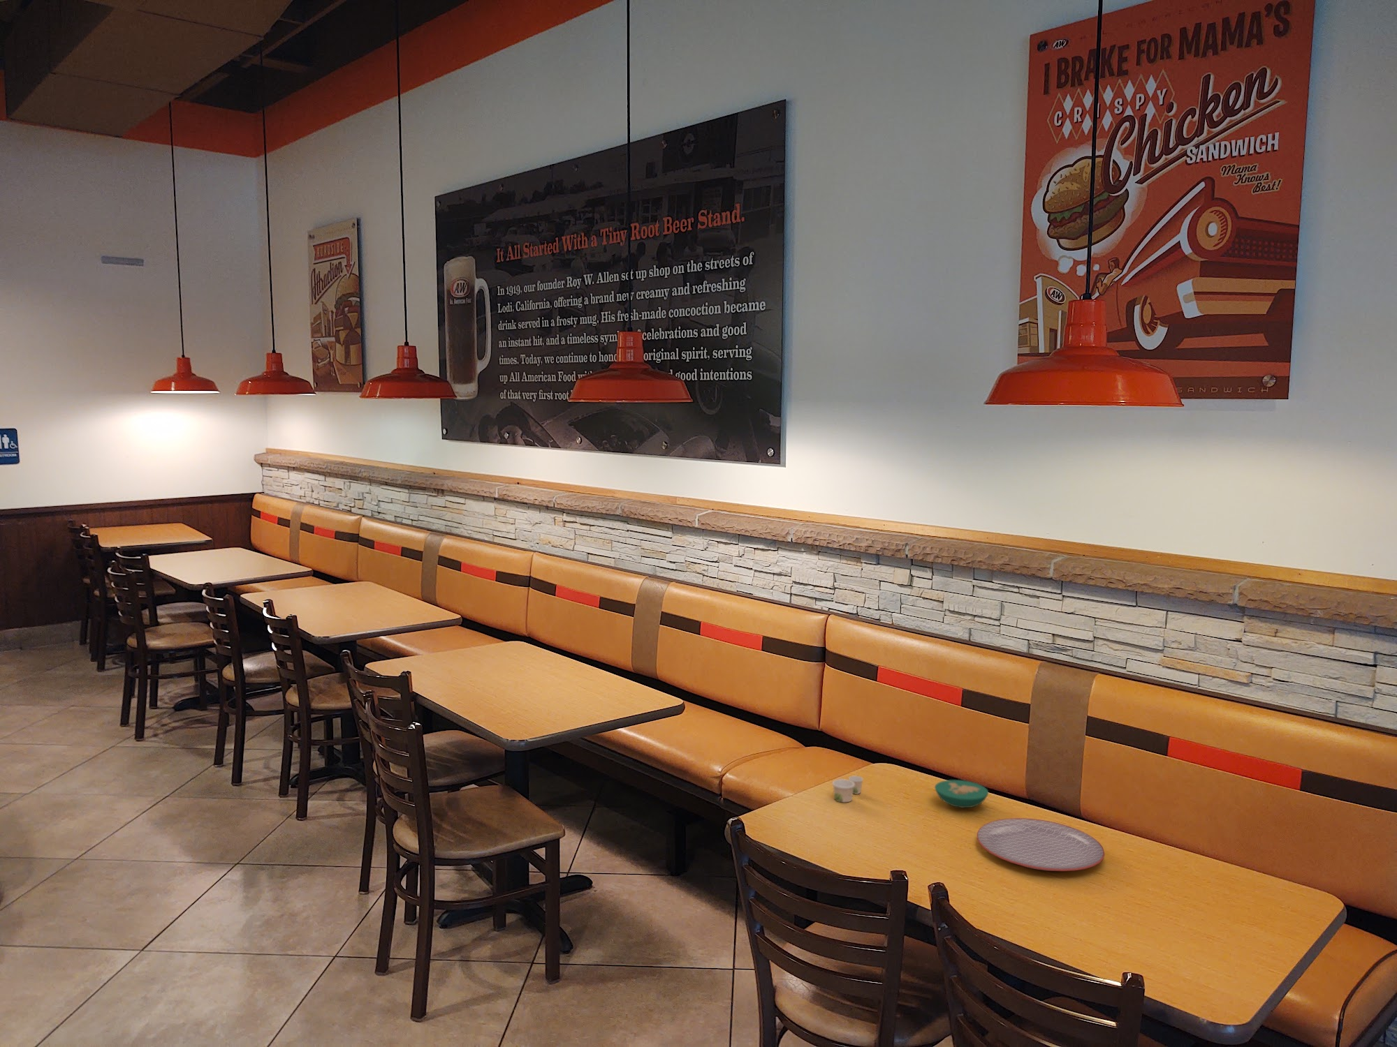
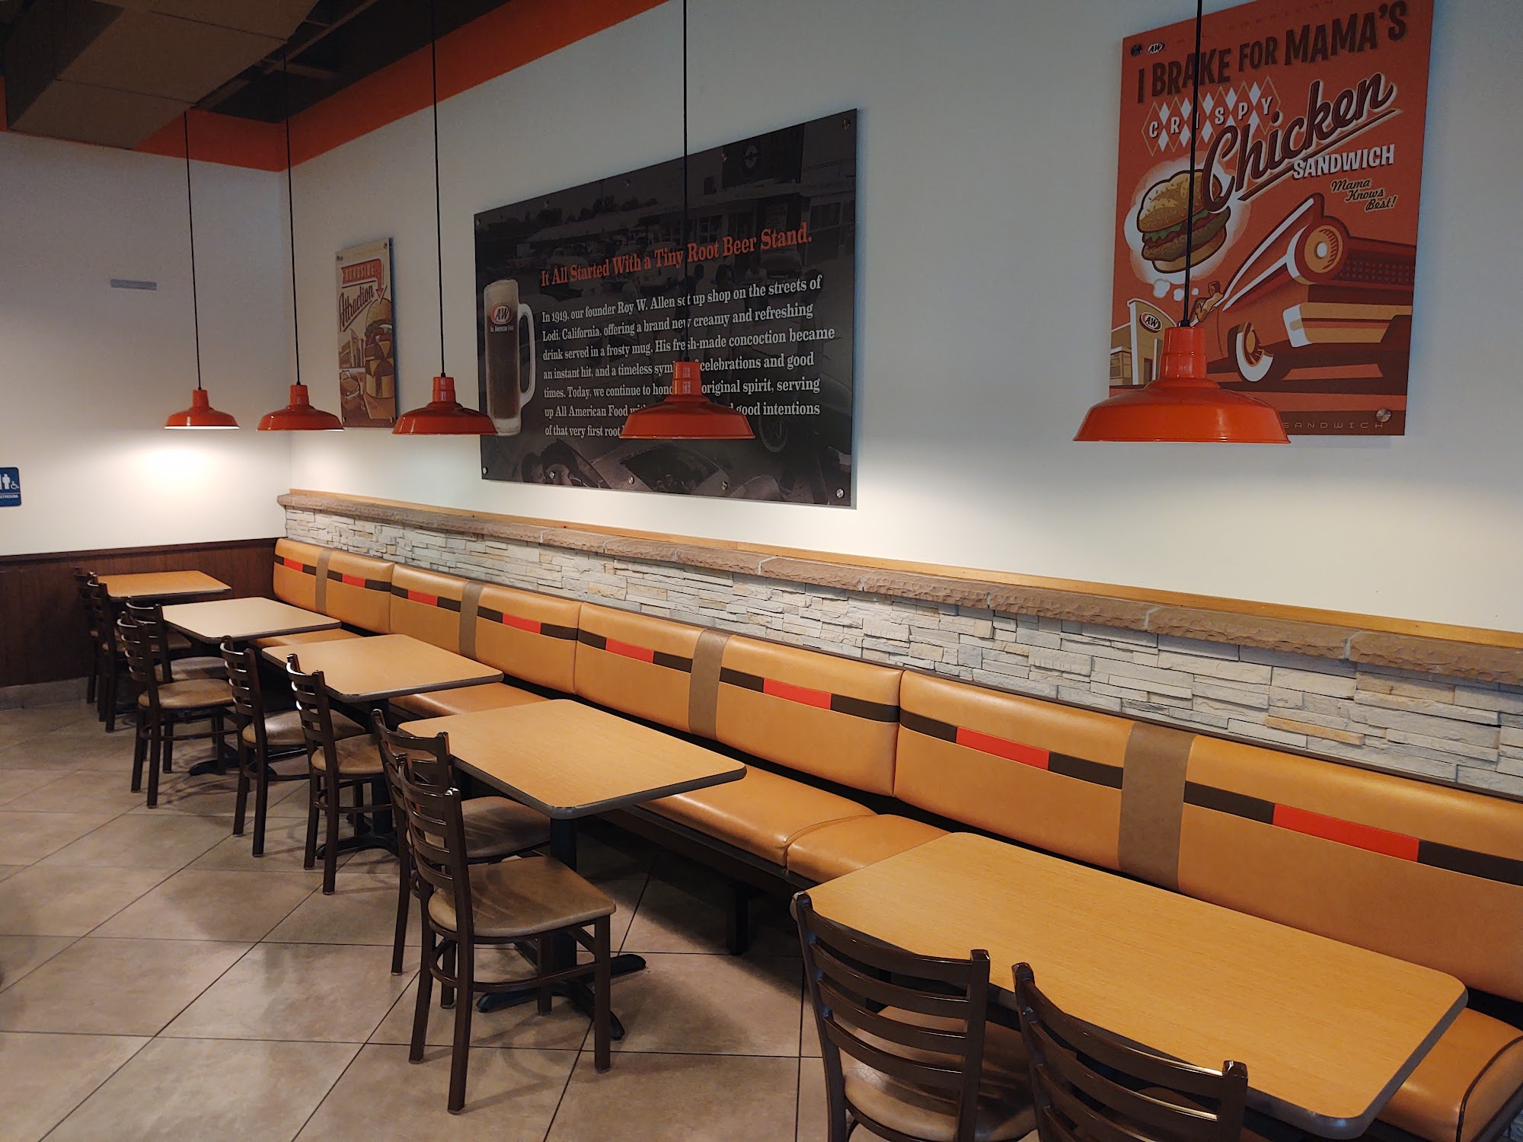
- bowl (960, 796)
- plate (1038, 847)
- paper cup (848, 789)
